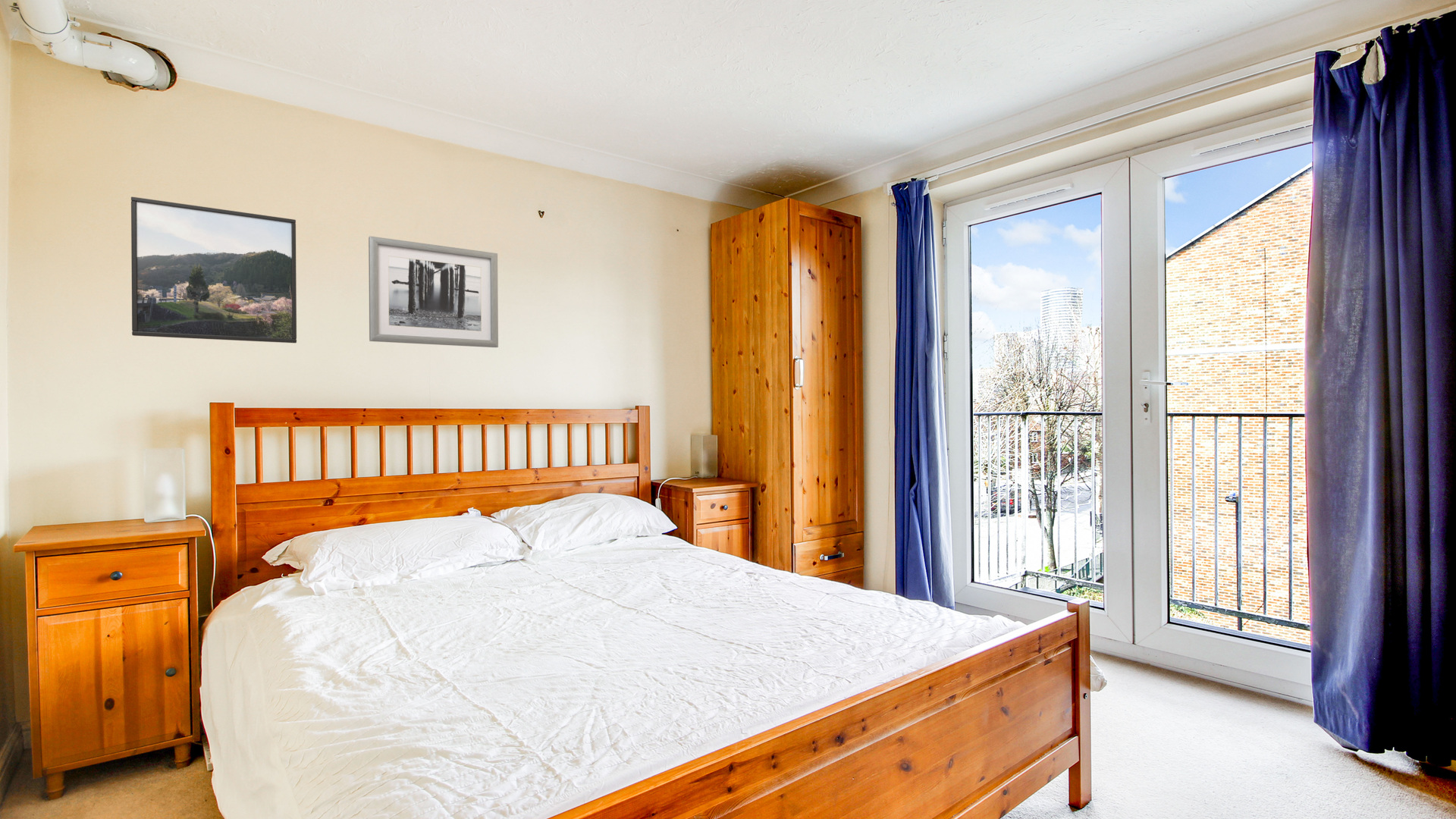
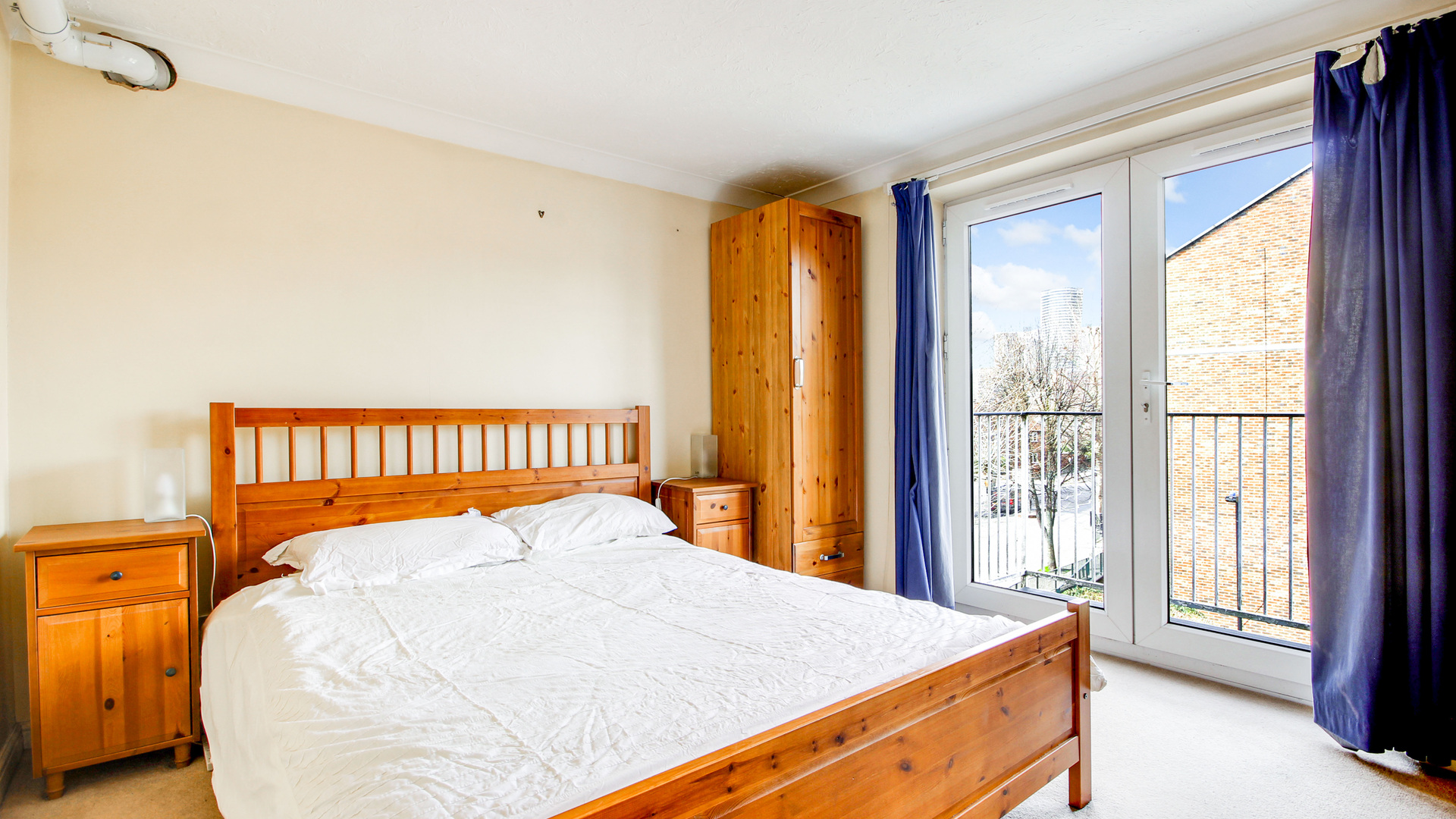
- wall art (437, 295)
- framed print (218, 274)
